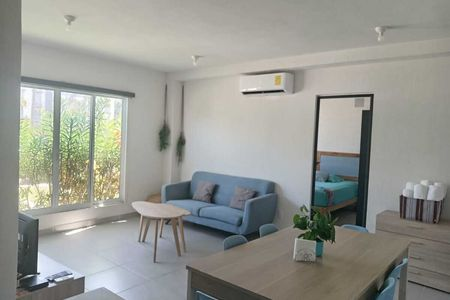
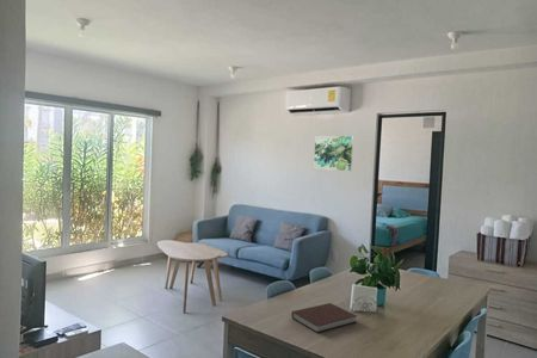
+ notebook (323, 316)
+ wall art (333, 153)
